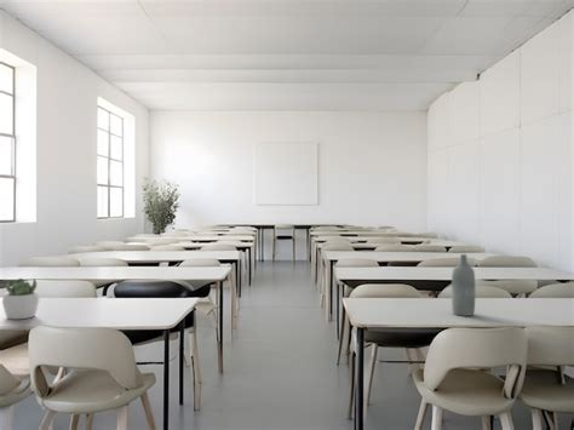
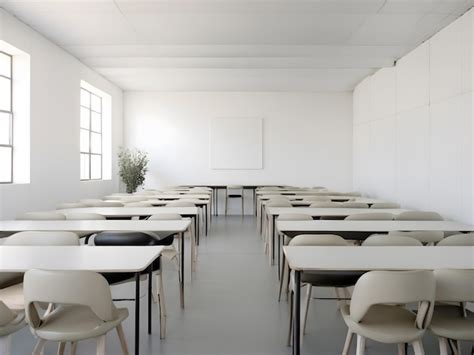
- succulent plant (21, 298)
- bottle (463, 283)
